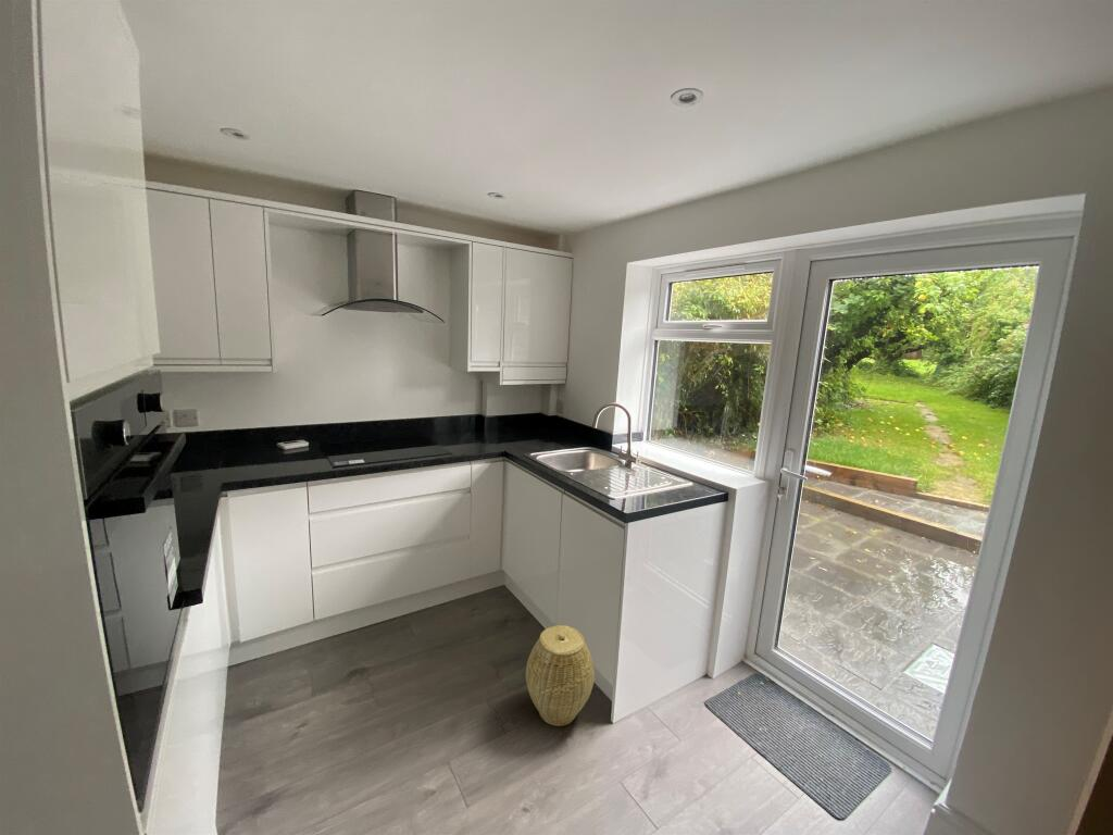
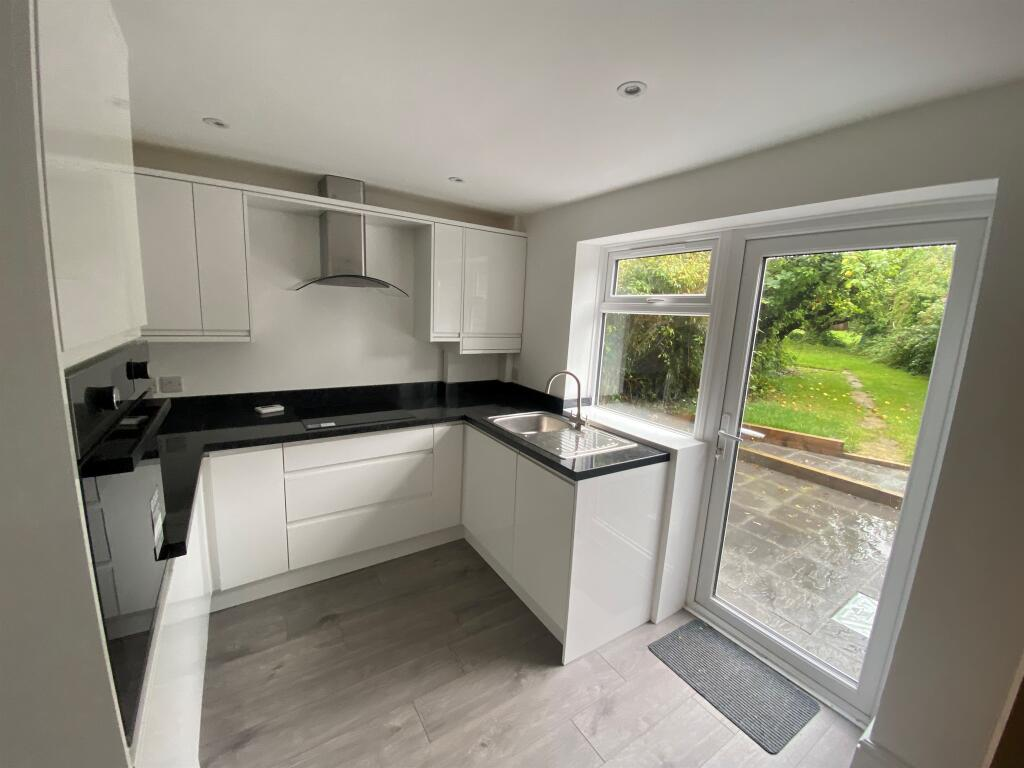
- woven basket (560, 673)
